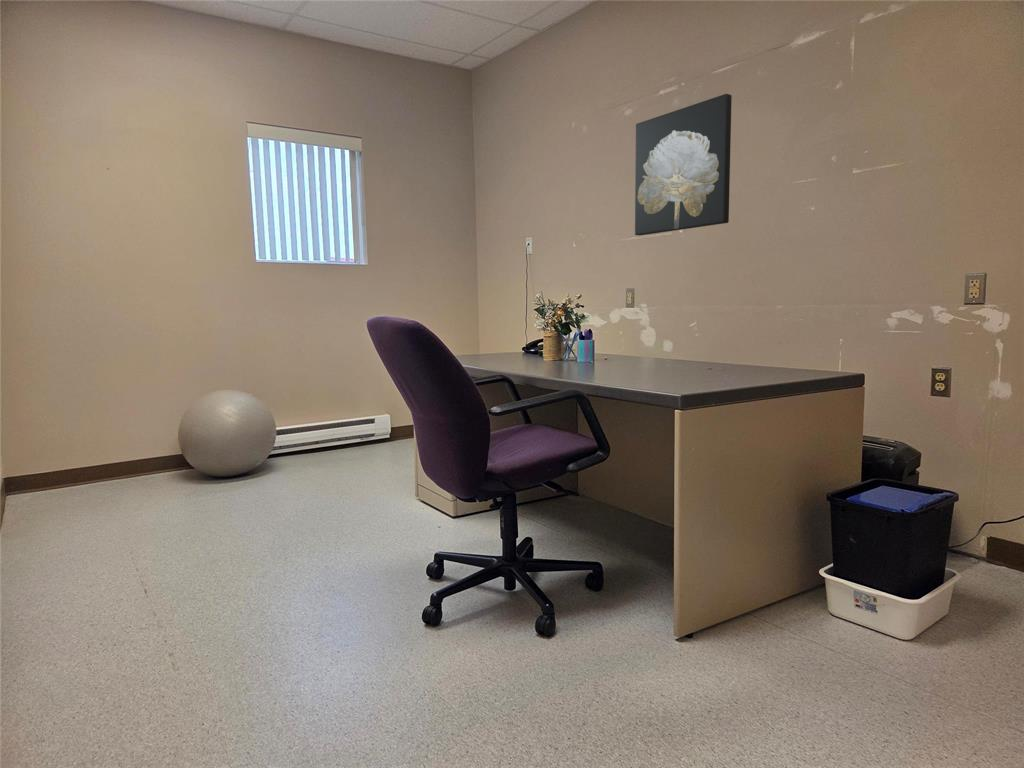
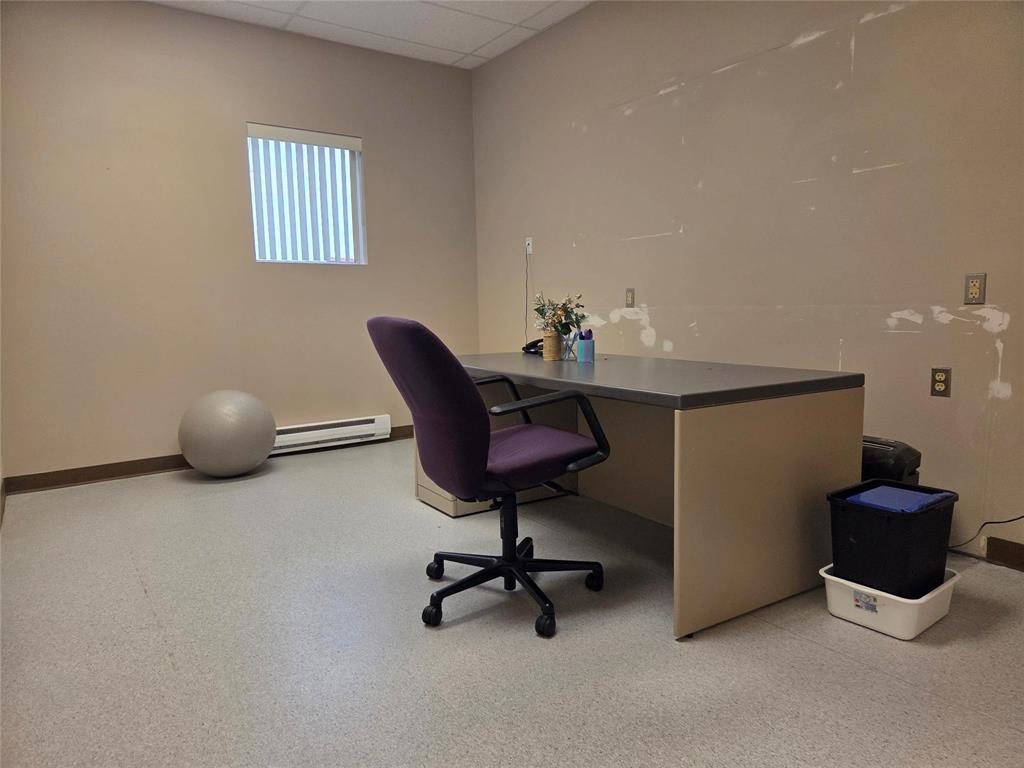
- wall art (679, 170)
